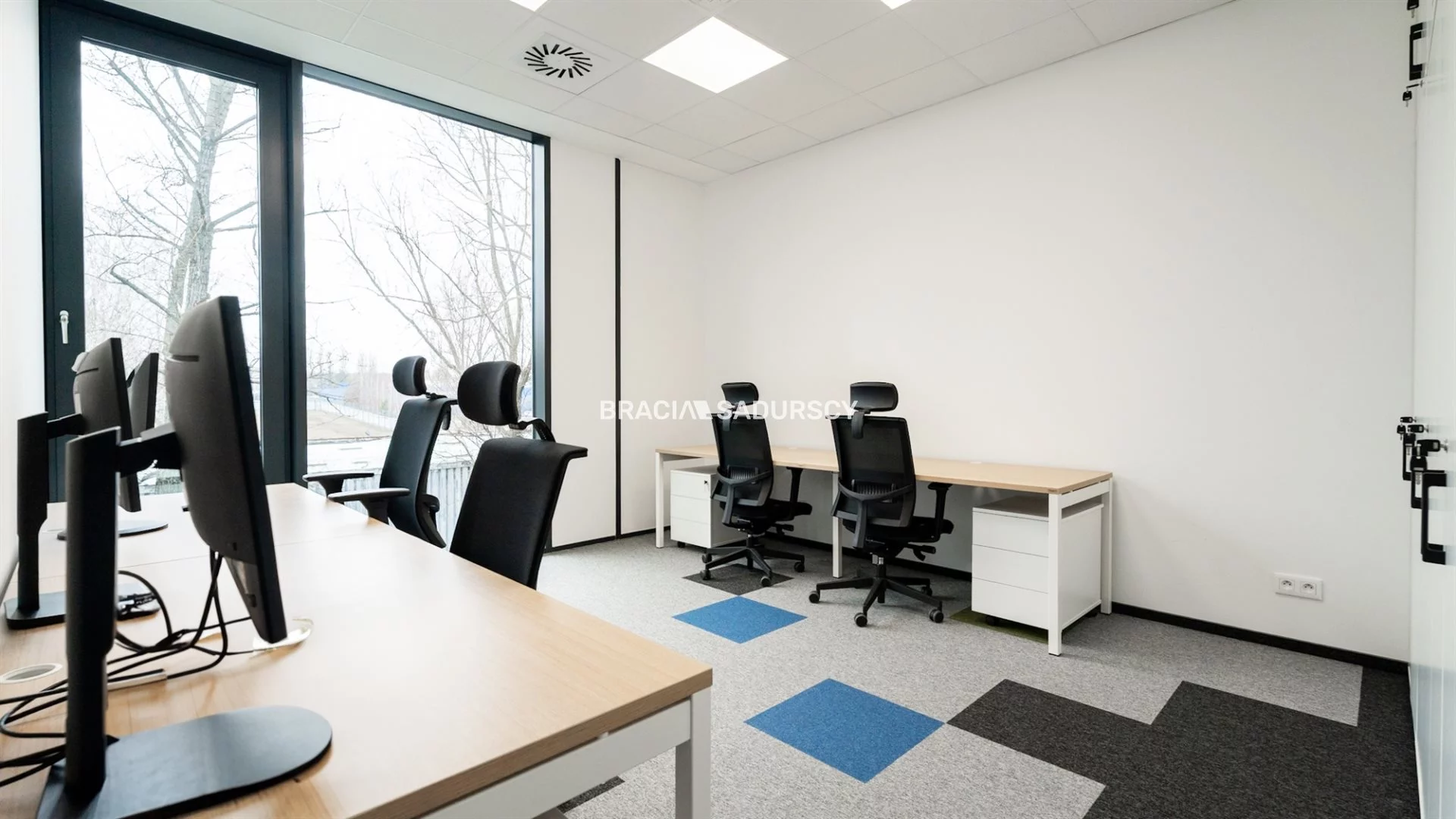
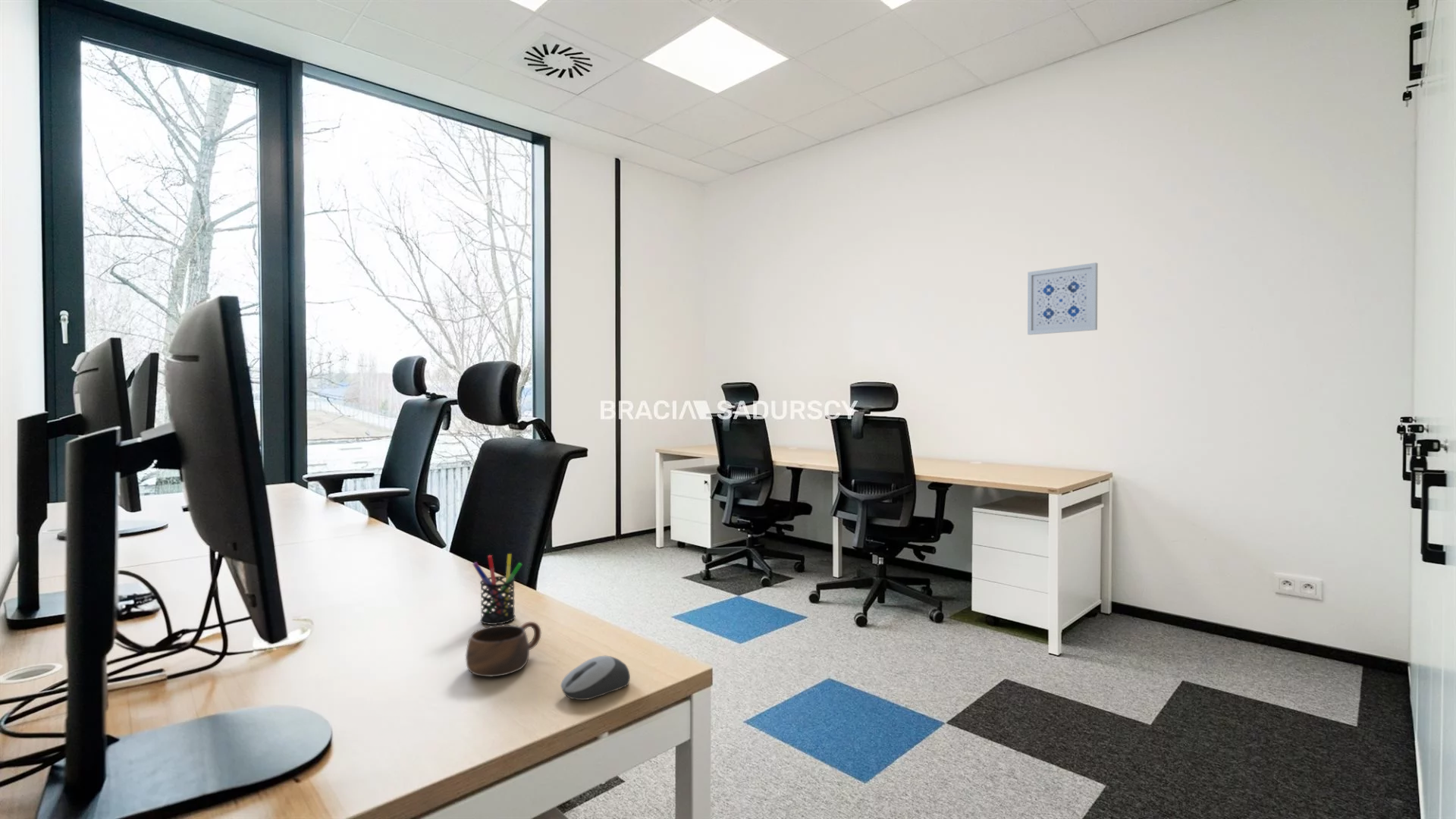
+ pen holder (500, 585)
+ computer mouse (596, 675)
+ wall art (1061, 300)
+ cup (507, 647)
